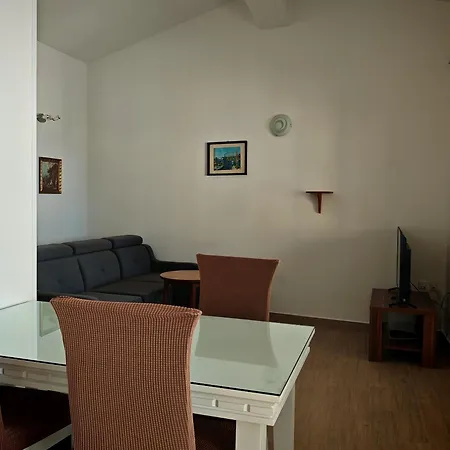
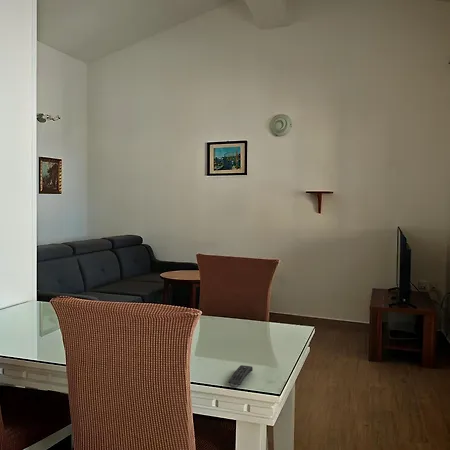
+ remote control (240, 375)
